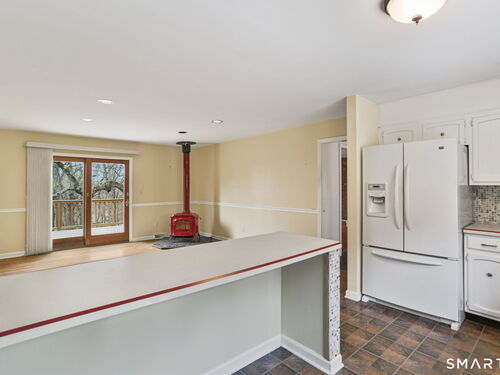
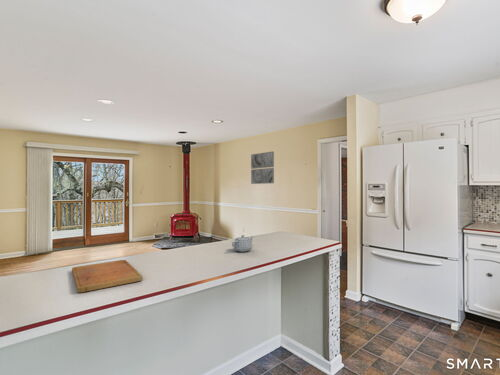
+ teapot (243, 242)
+ cutting board (105, 273)
+ wall art (262, 167)
